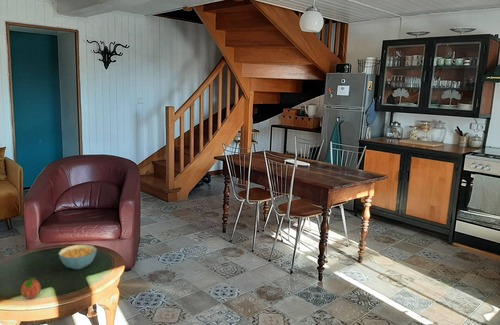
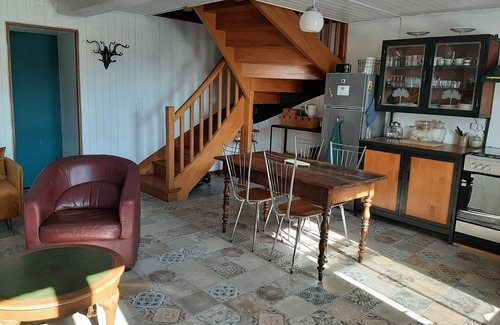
- fruit (30, 287)
- cereal bowl (78, 259)
